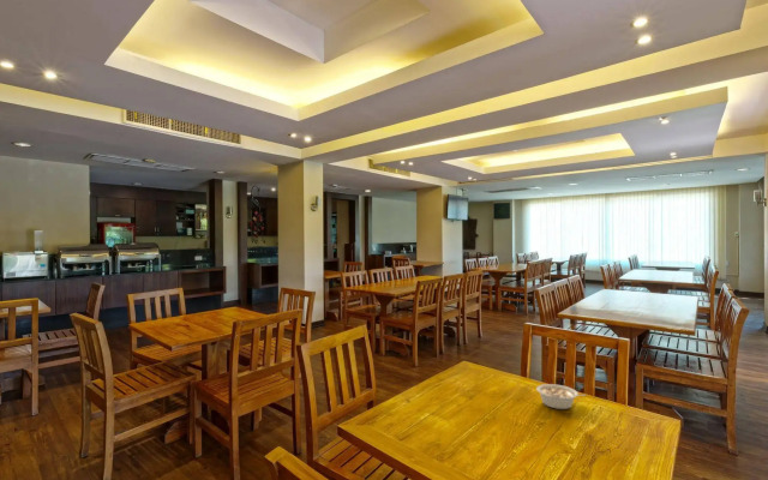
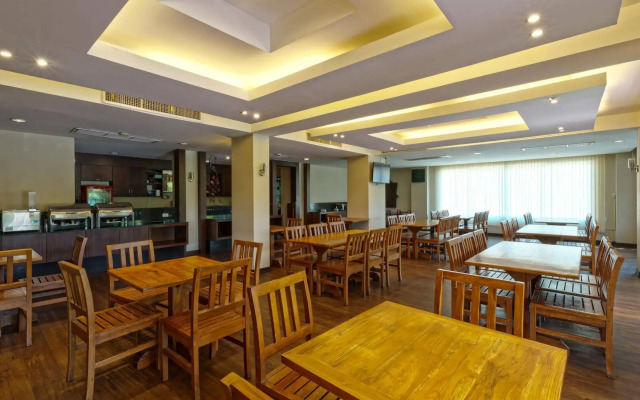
- legume (558, 396)
